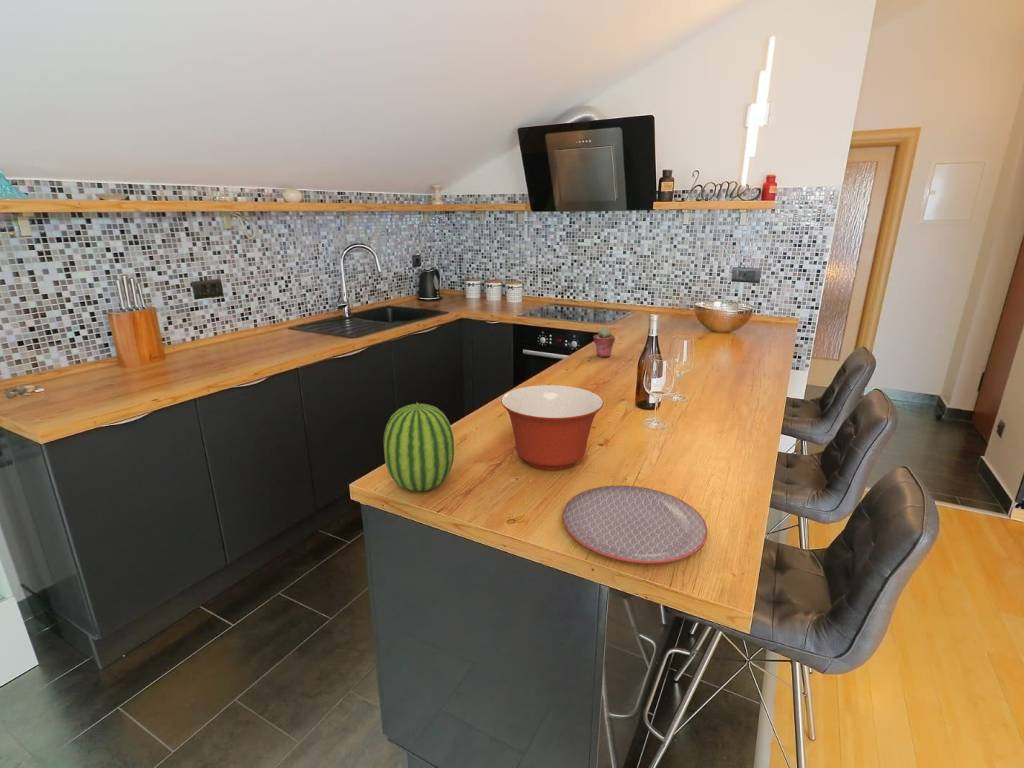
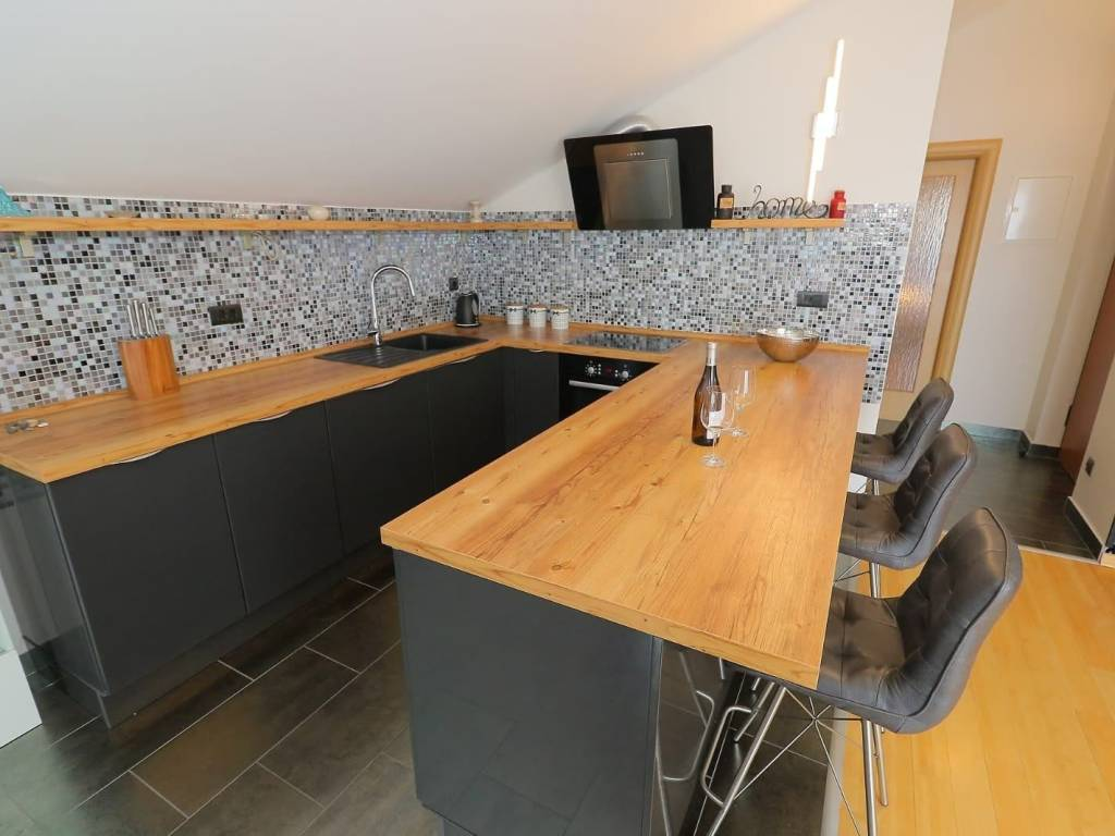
- mixing bowl (551, 430)
- fruit (419, 445)
- potted succulent (604, 341)
- plate (632, 523)
